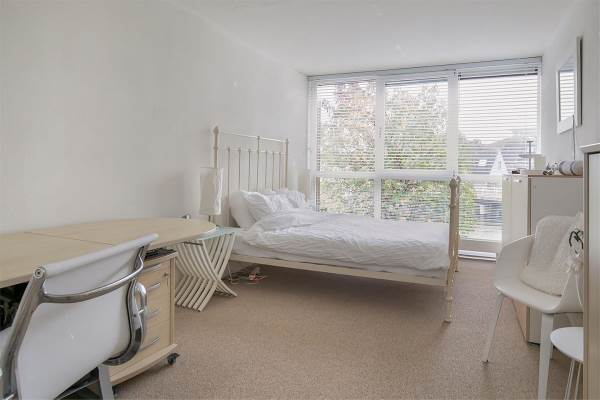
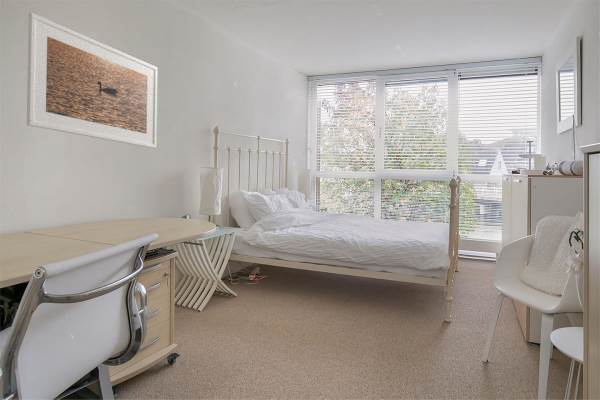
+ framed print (102, 91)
